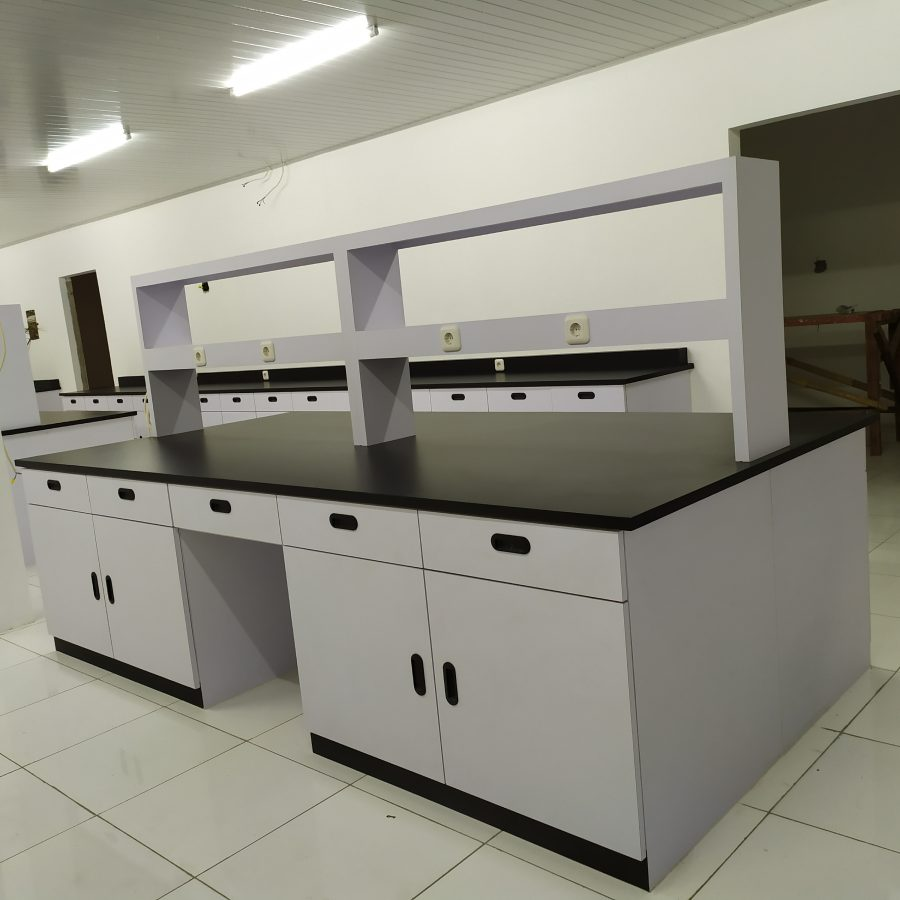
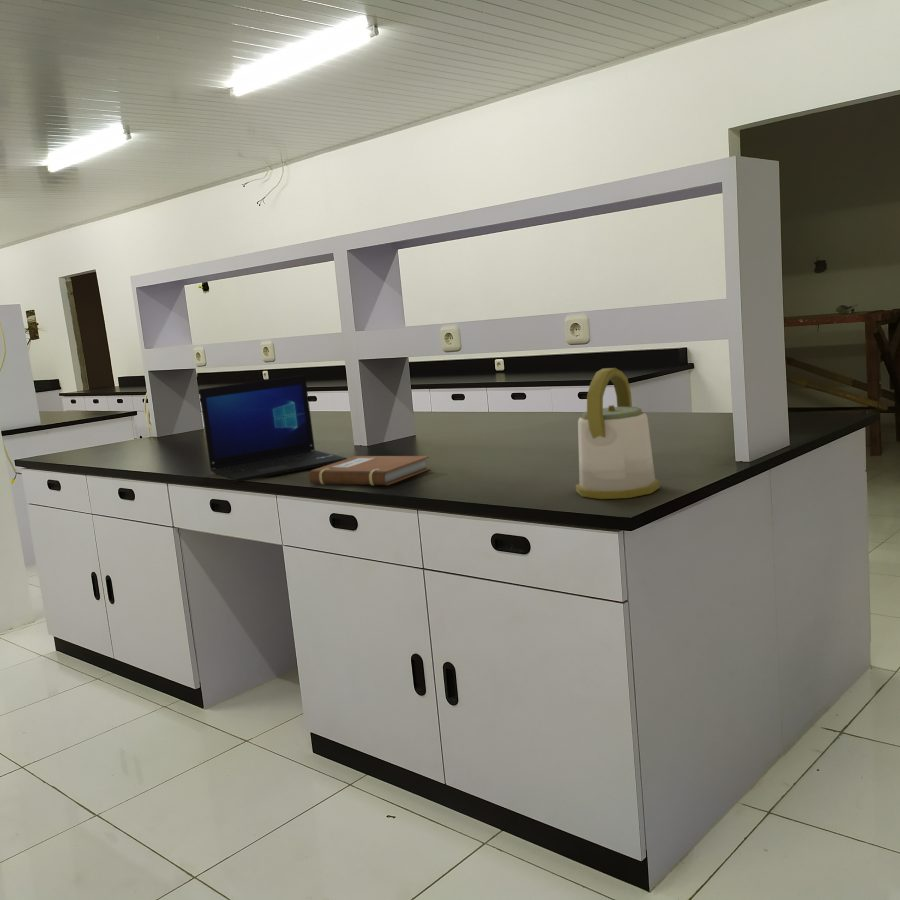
+ notebook (367, 470)
+ kettle (616, 428)
+ laptop (272, 425)
